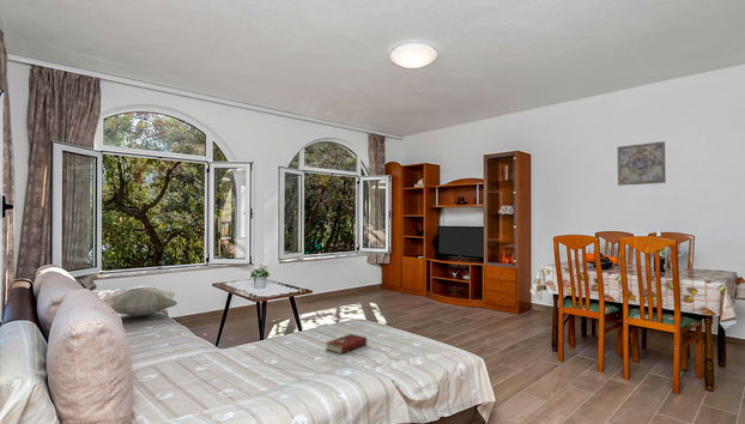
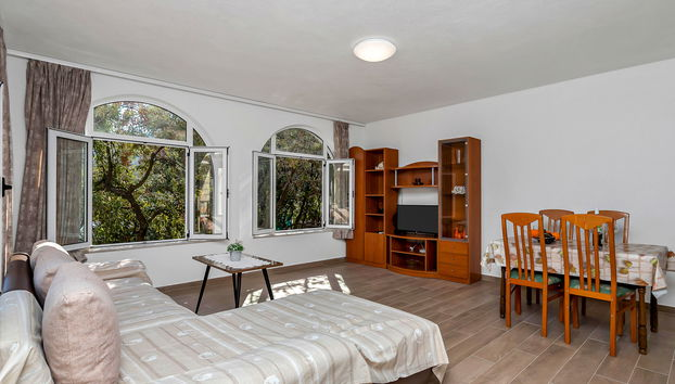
- decorative pillow (143, 301)
- hardcover book (346, 343)
- wall art (640, 164)
